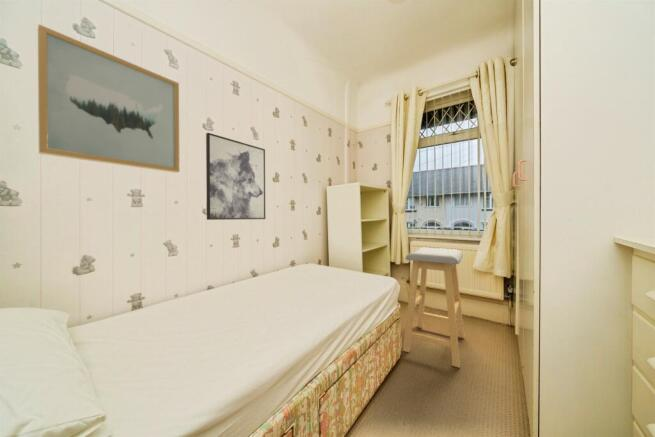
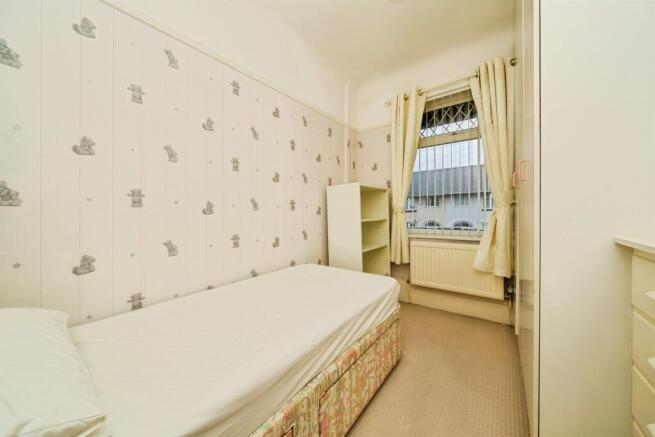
- wall art (120, 112)
- wall art (238, 180)
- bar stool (424, 297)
